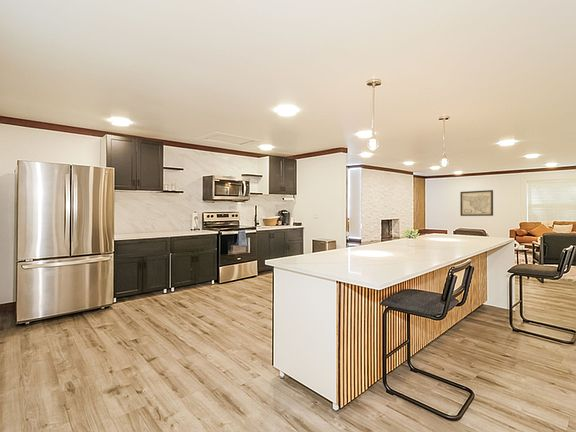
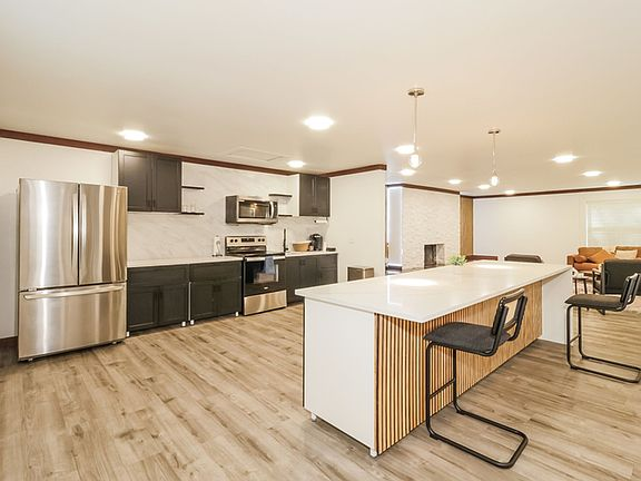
- wall art (476, 203)
